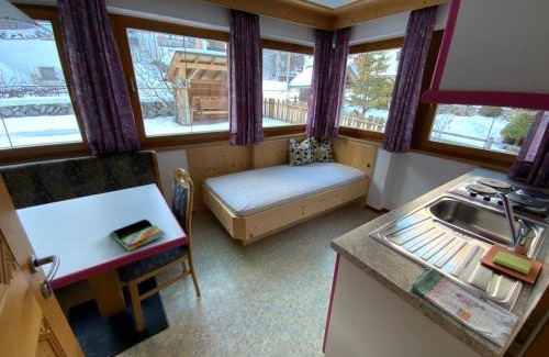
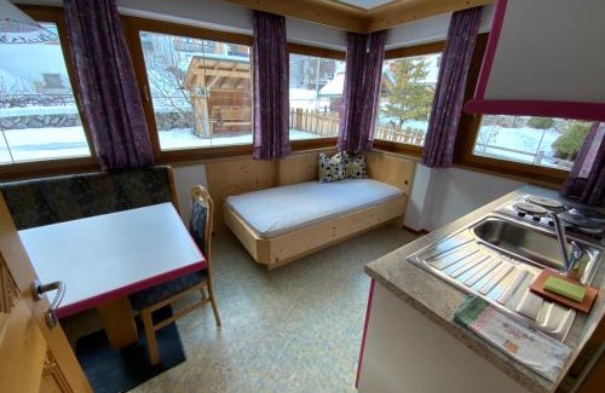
- book (136, 232)
